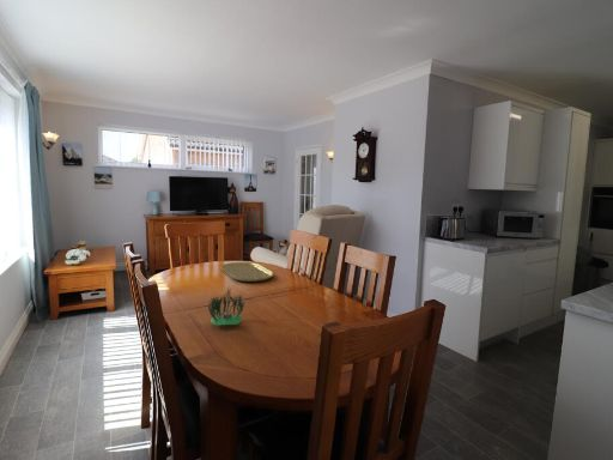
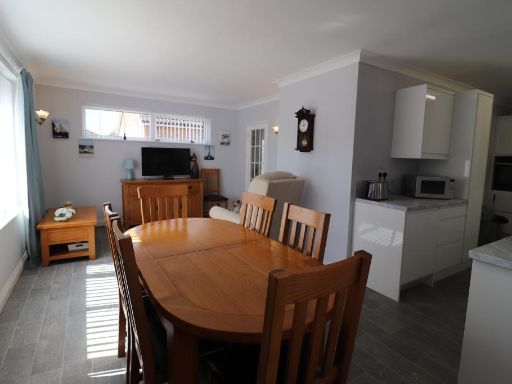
- succulent plant (220, 302)
- placemat (245, 271)
